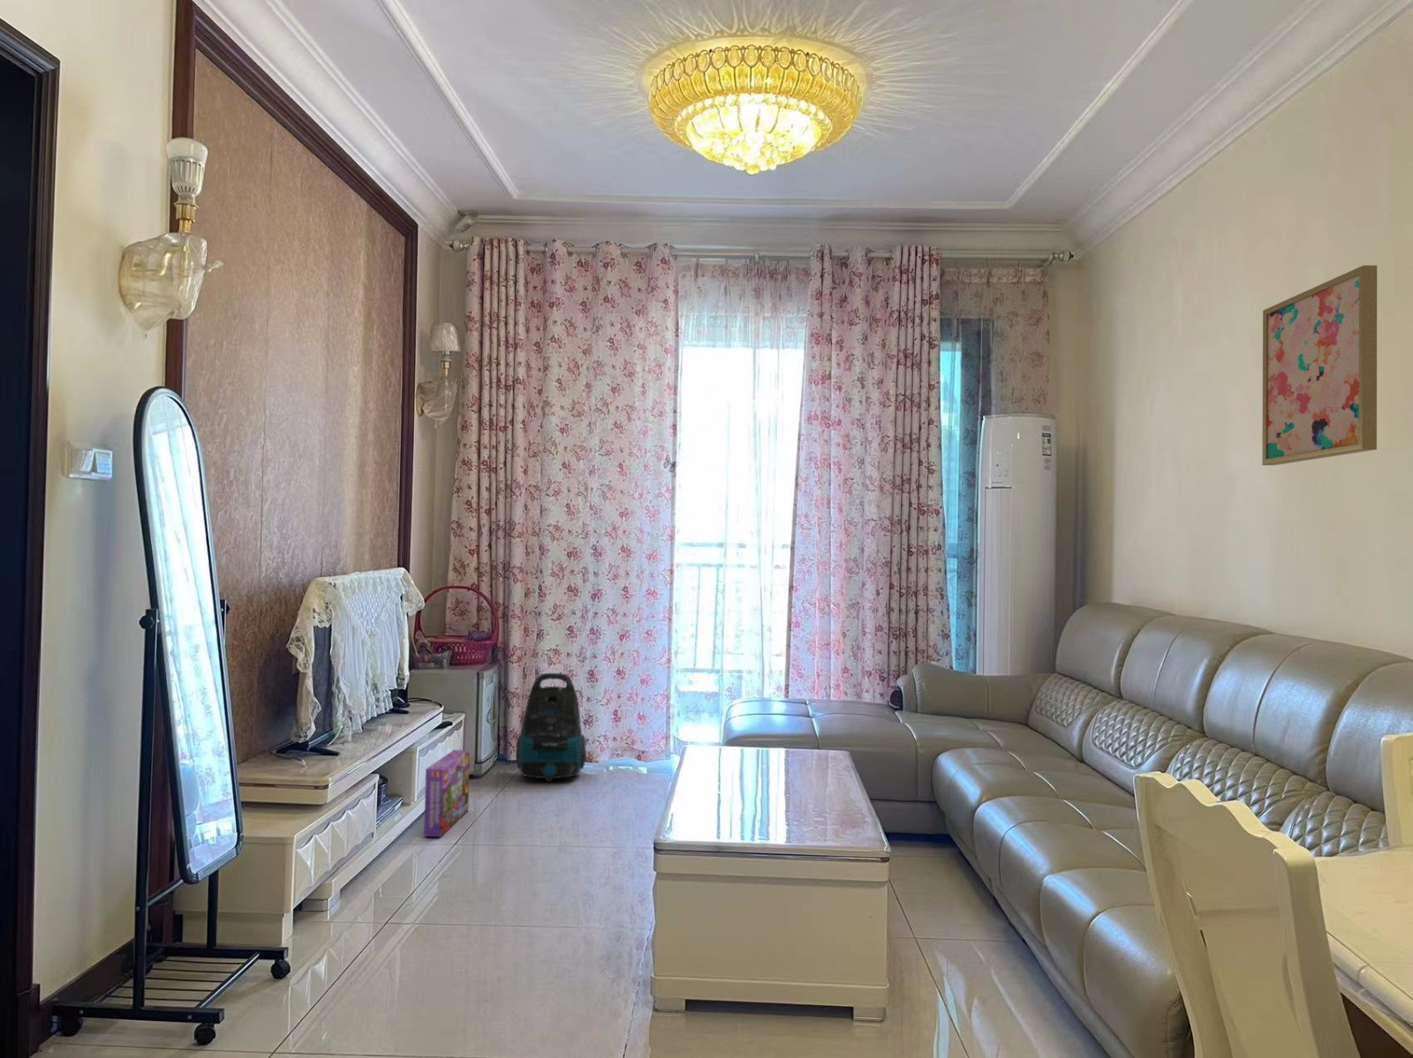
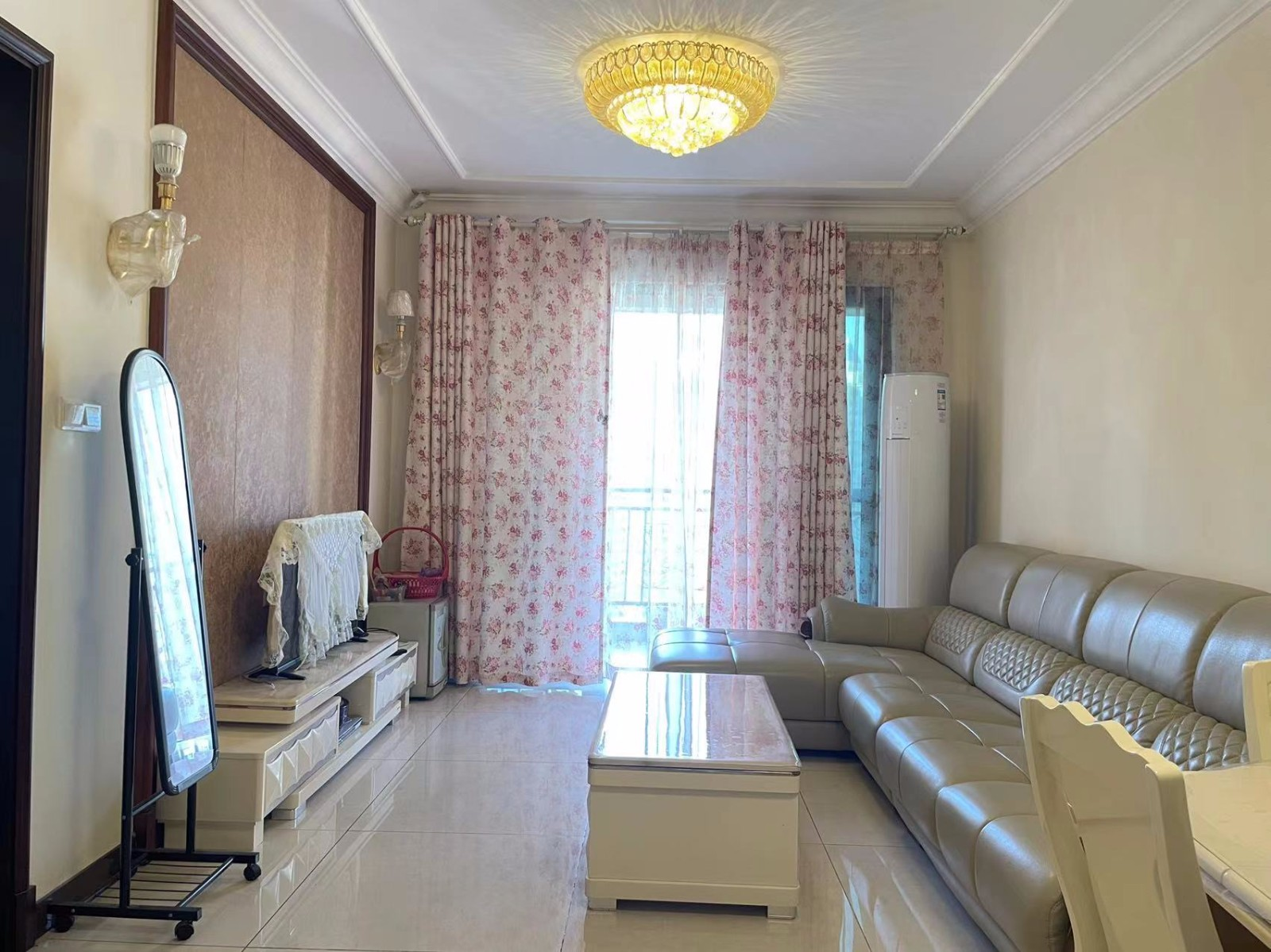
- vacuum cleaner (550, 726)
- box (448, 790)
- wall art (1314, 373)
